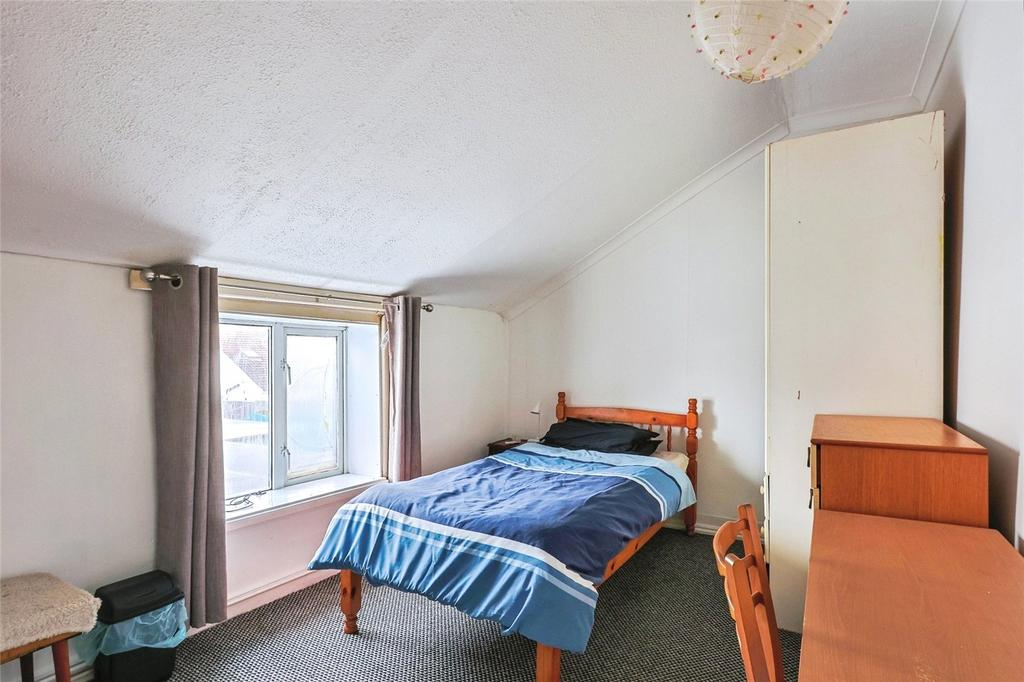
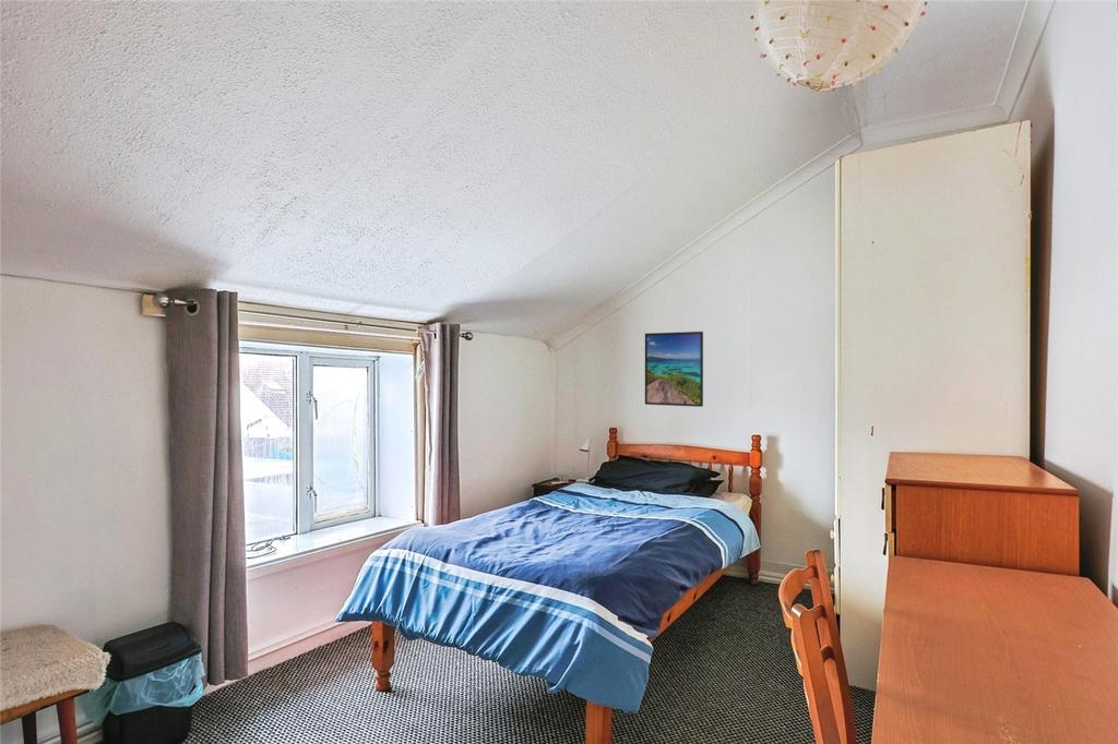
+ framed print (673, 369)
